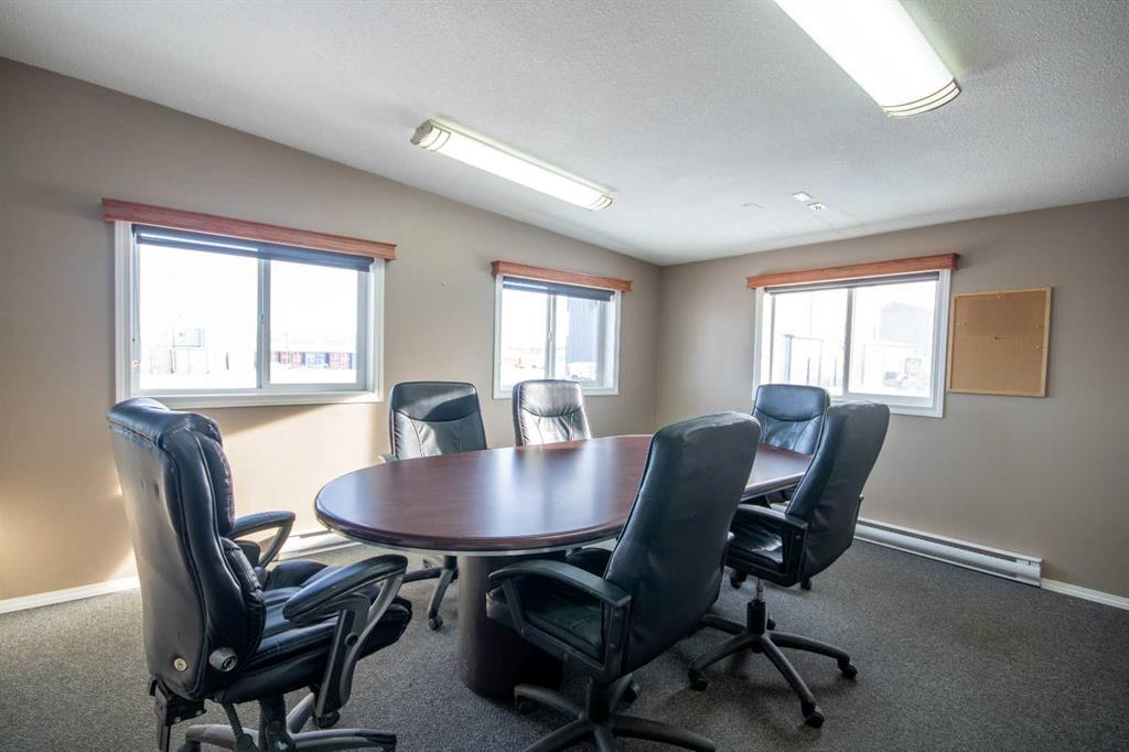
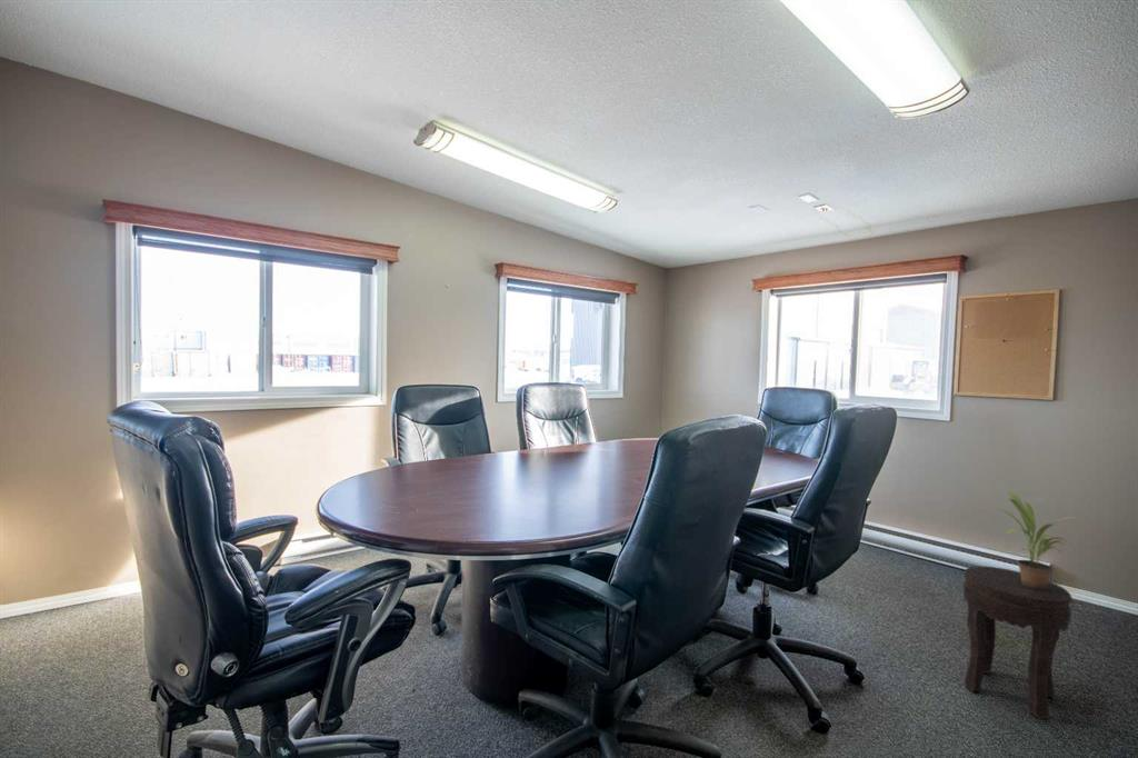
+ potted plant (1030, 539)
+ side table (1011, 625)
